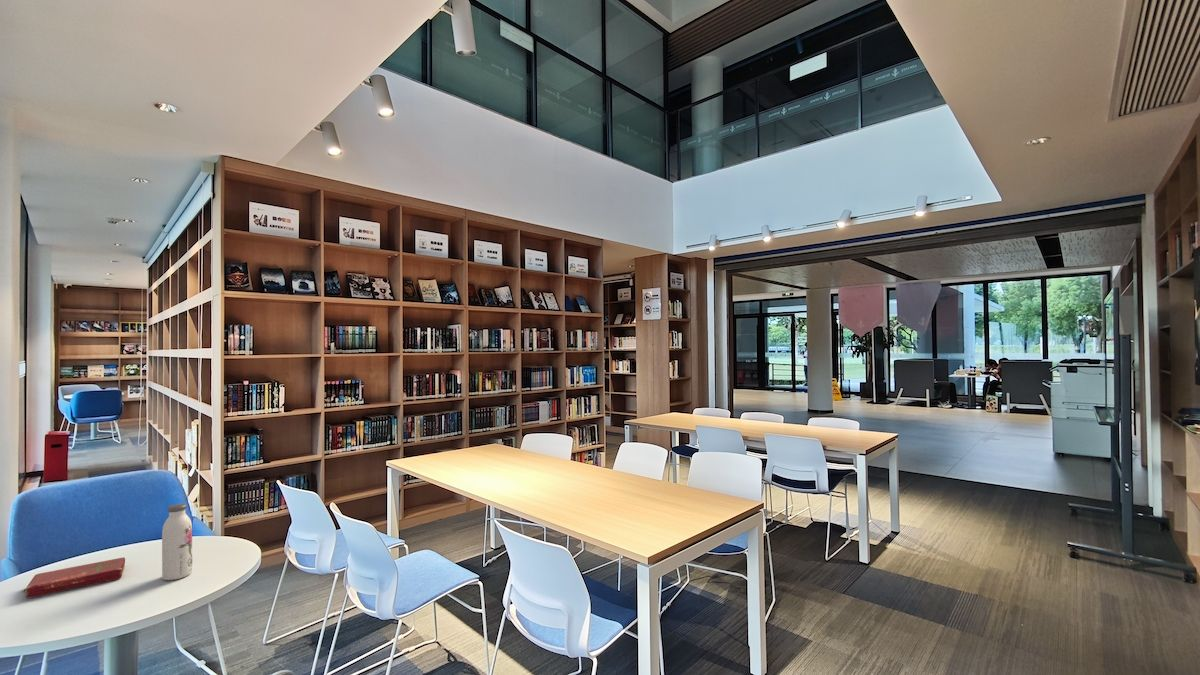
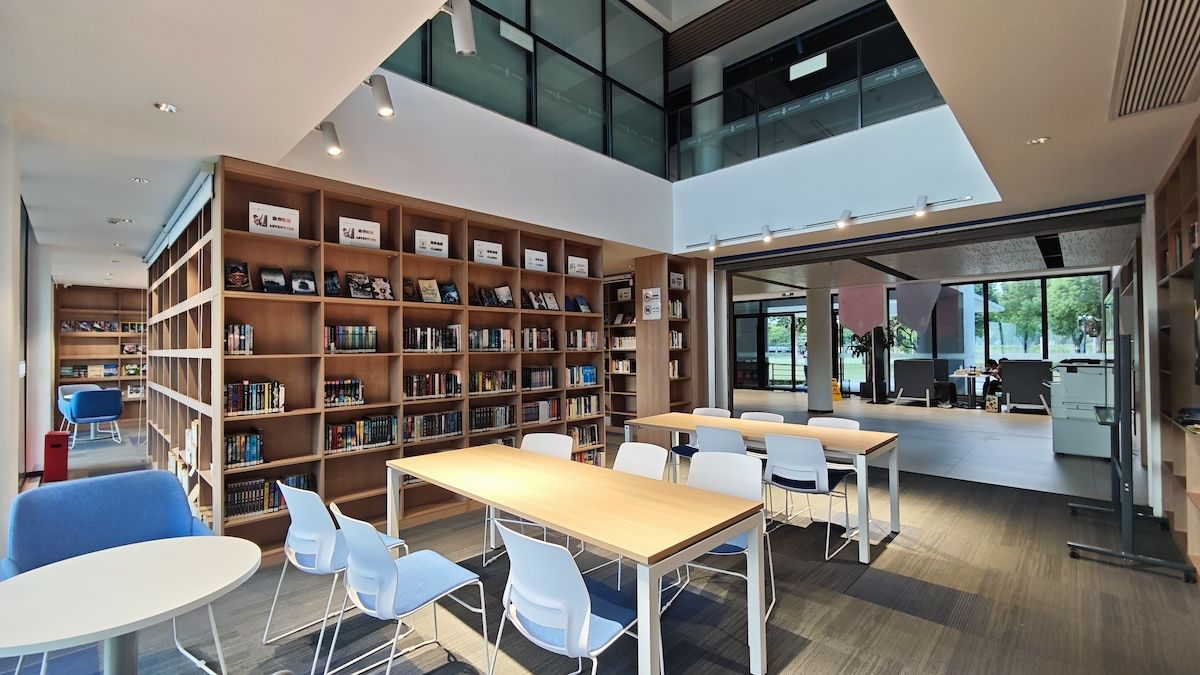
- water bottle (177, 540)
- book (77, 576)
